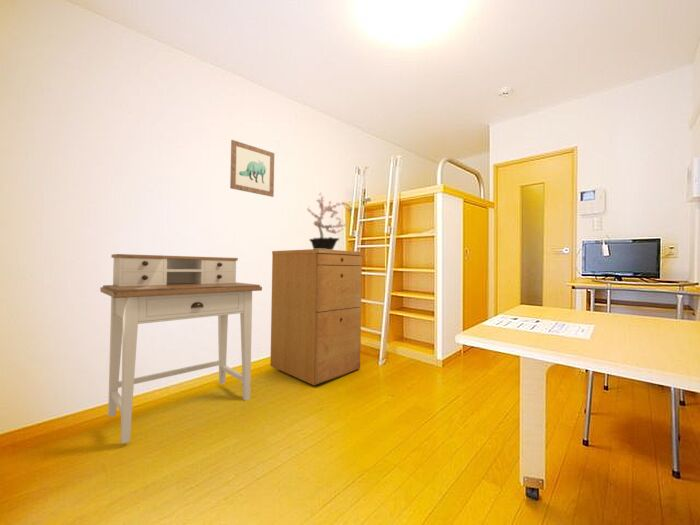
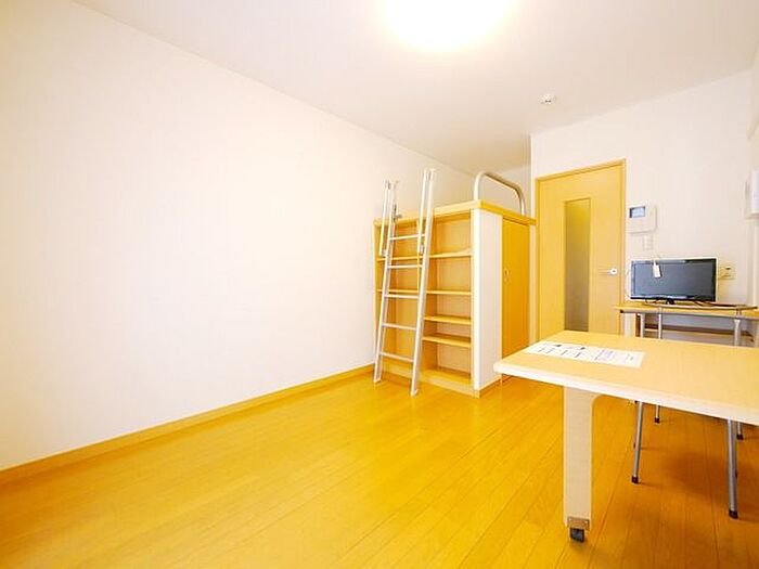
- filing cabinet (315, 309)
- potted plant (331, 224)
- desk (185, 318)
- wall art (253, 169)
